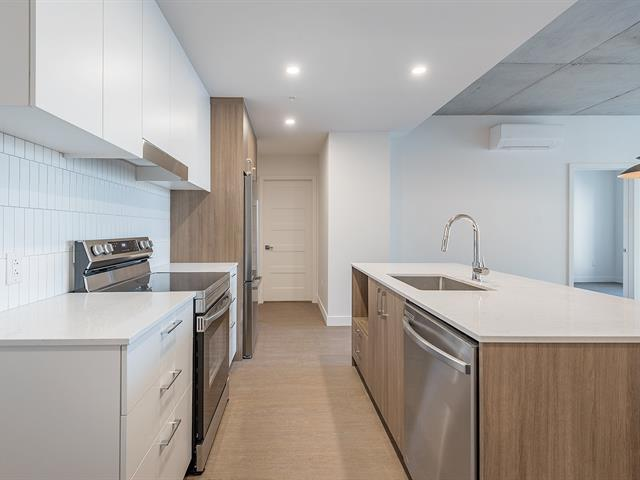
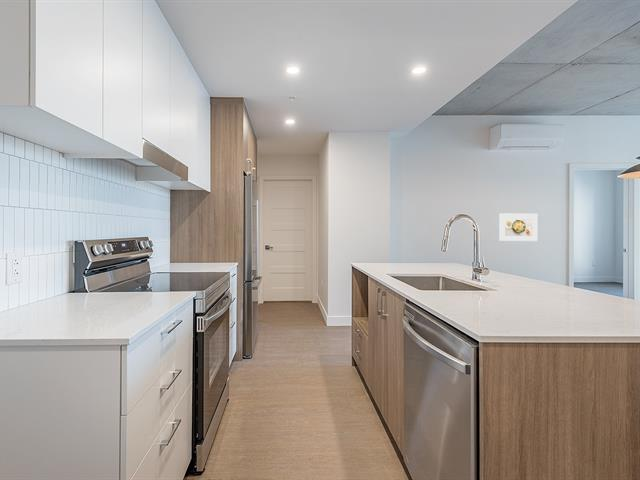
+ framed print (518, 227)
